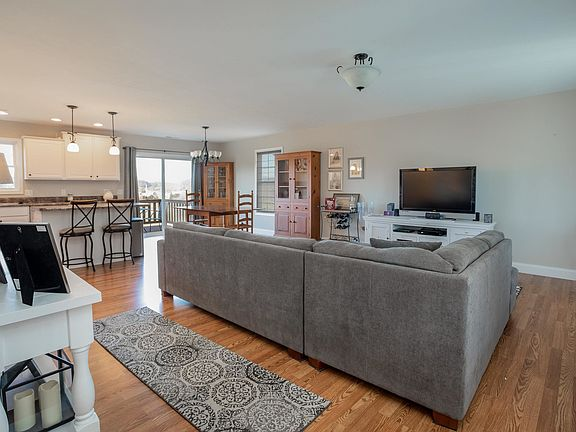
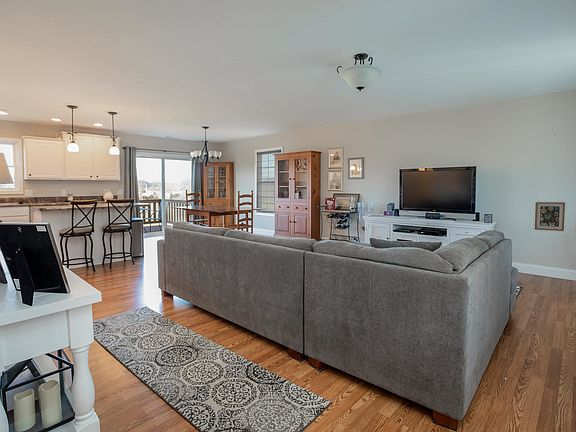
+ wall art (549, 216)
